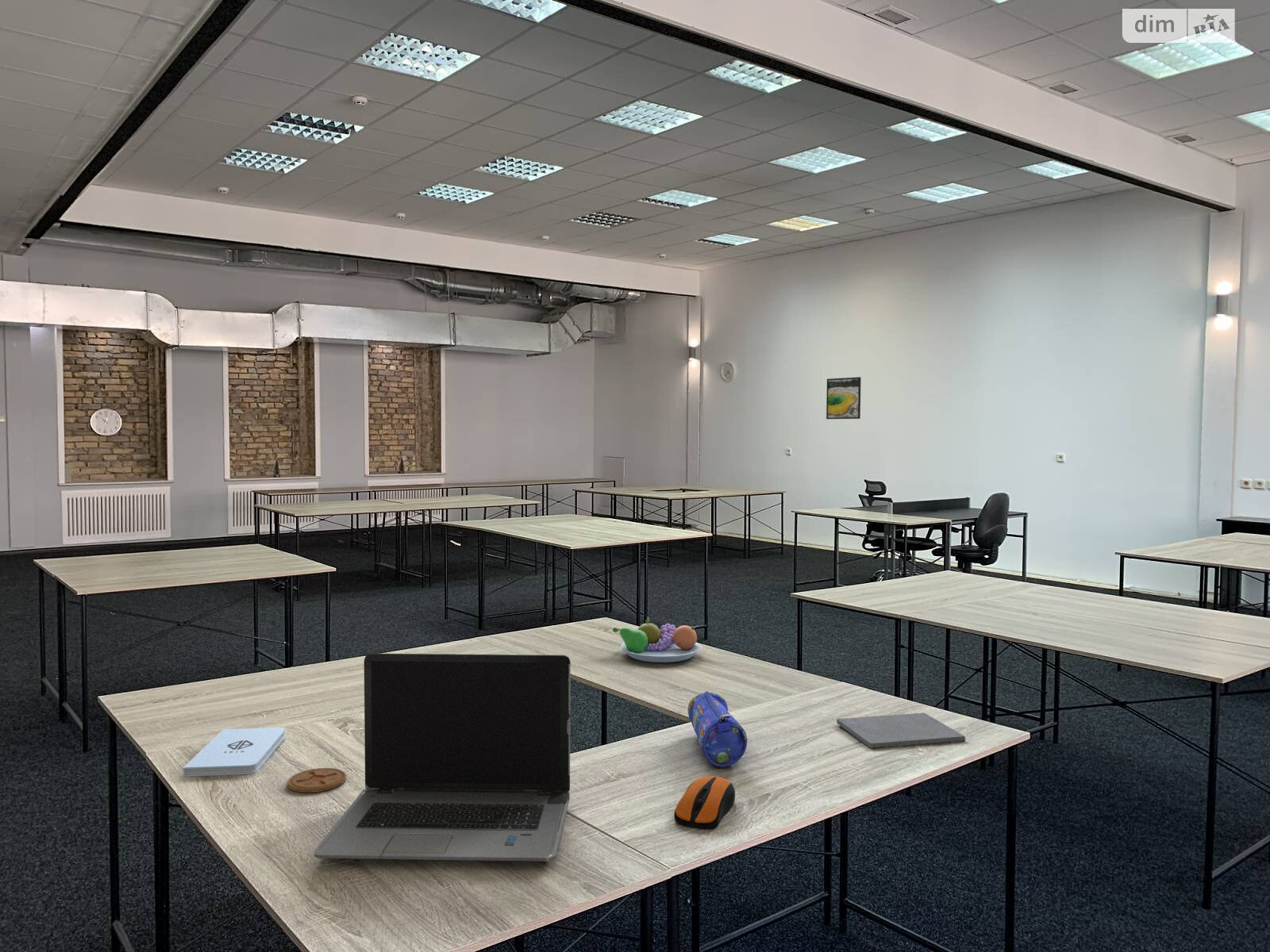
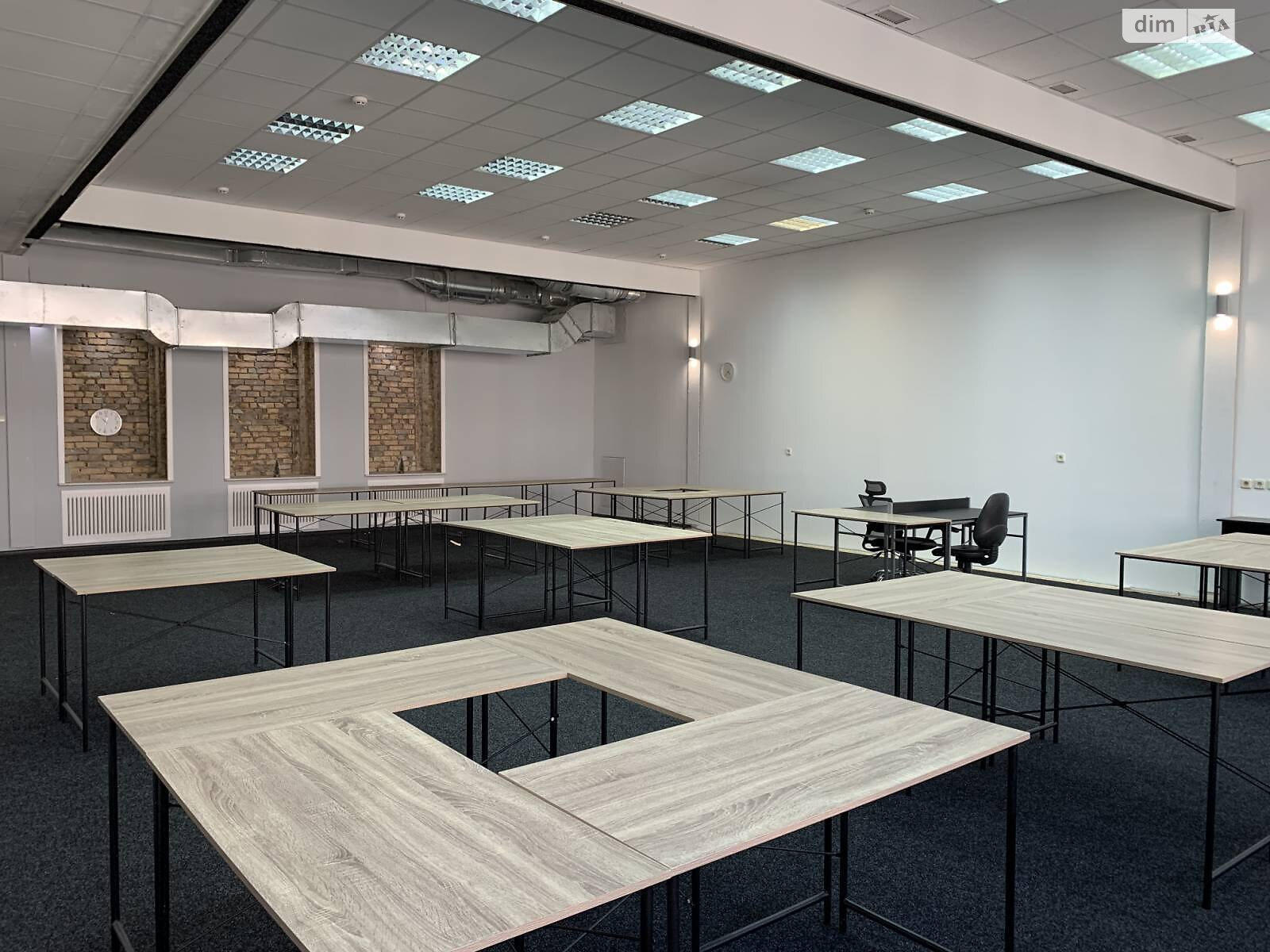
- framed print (843, 398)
- computer mouse (706, 797)
- notepad (899, 729)
- fruit bowl (657, 638)
- pencil case (715, 725)
- laptop computer (452, 752)
- coaster (317, 780)
- notepad (238, 750)
